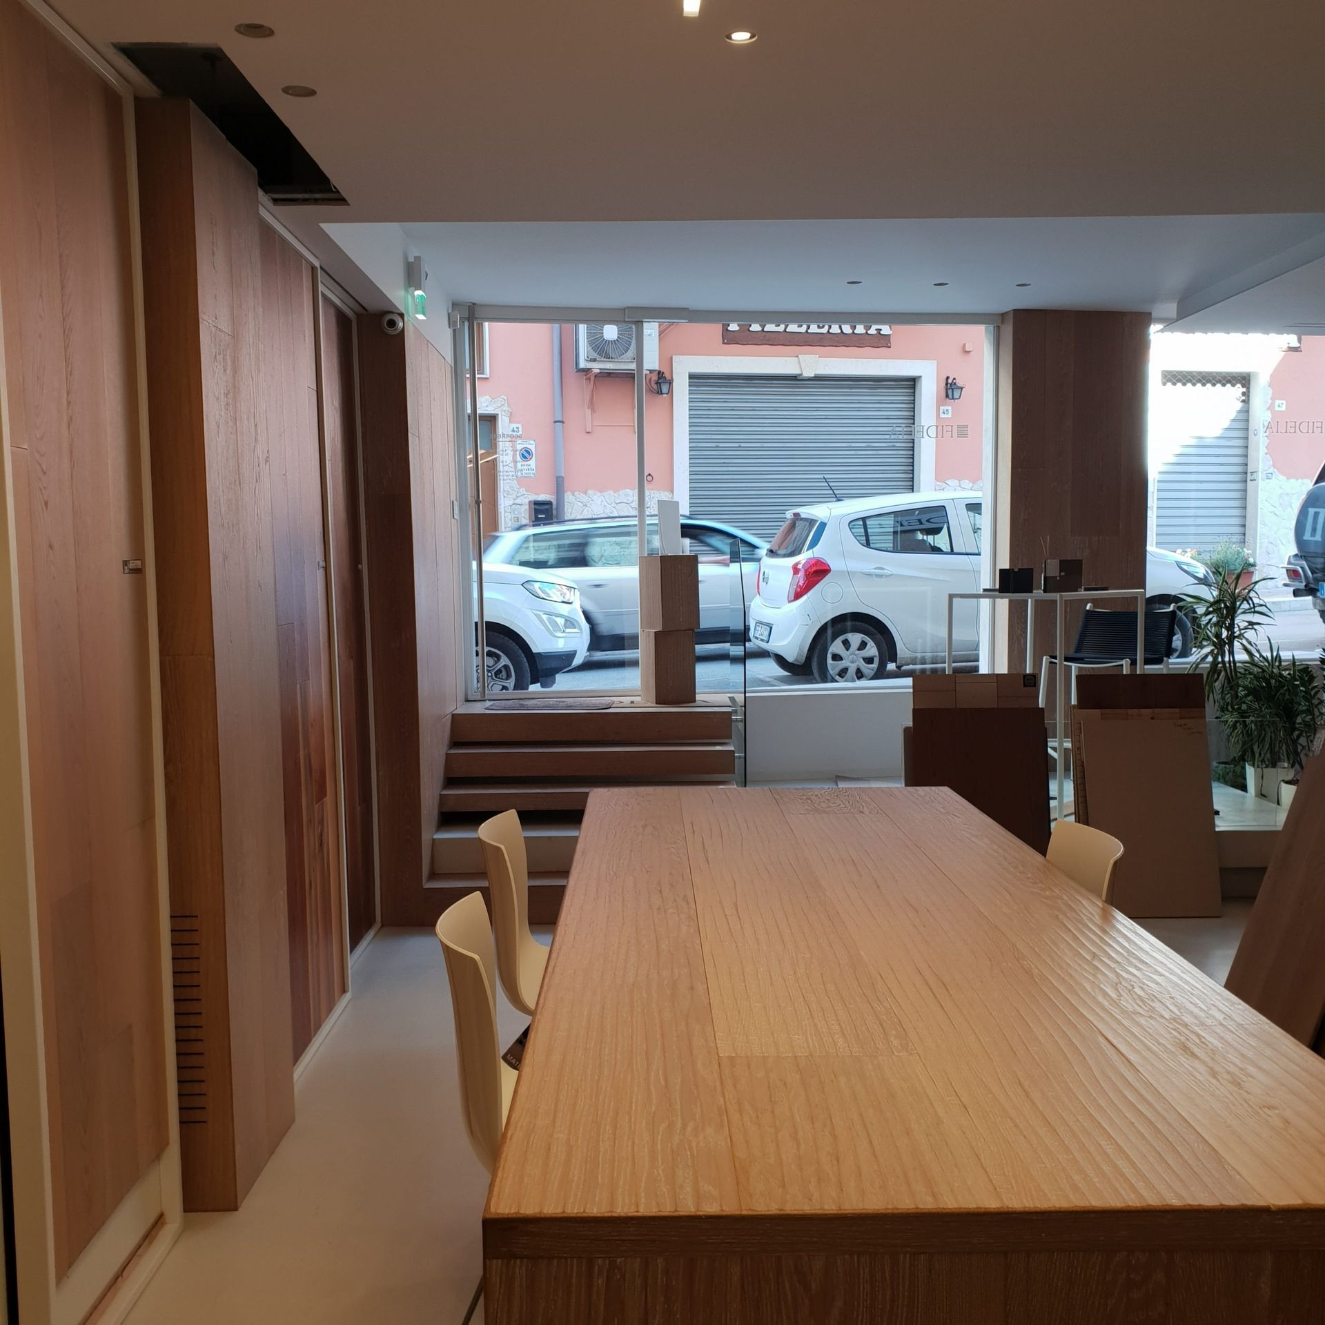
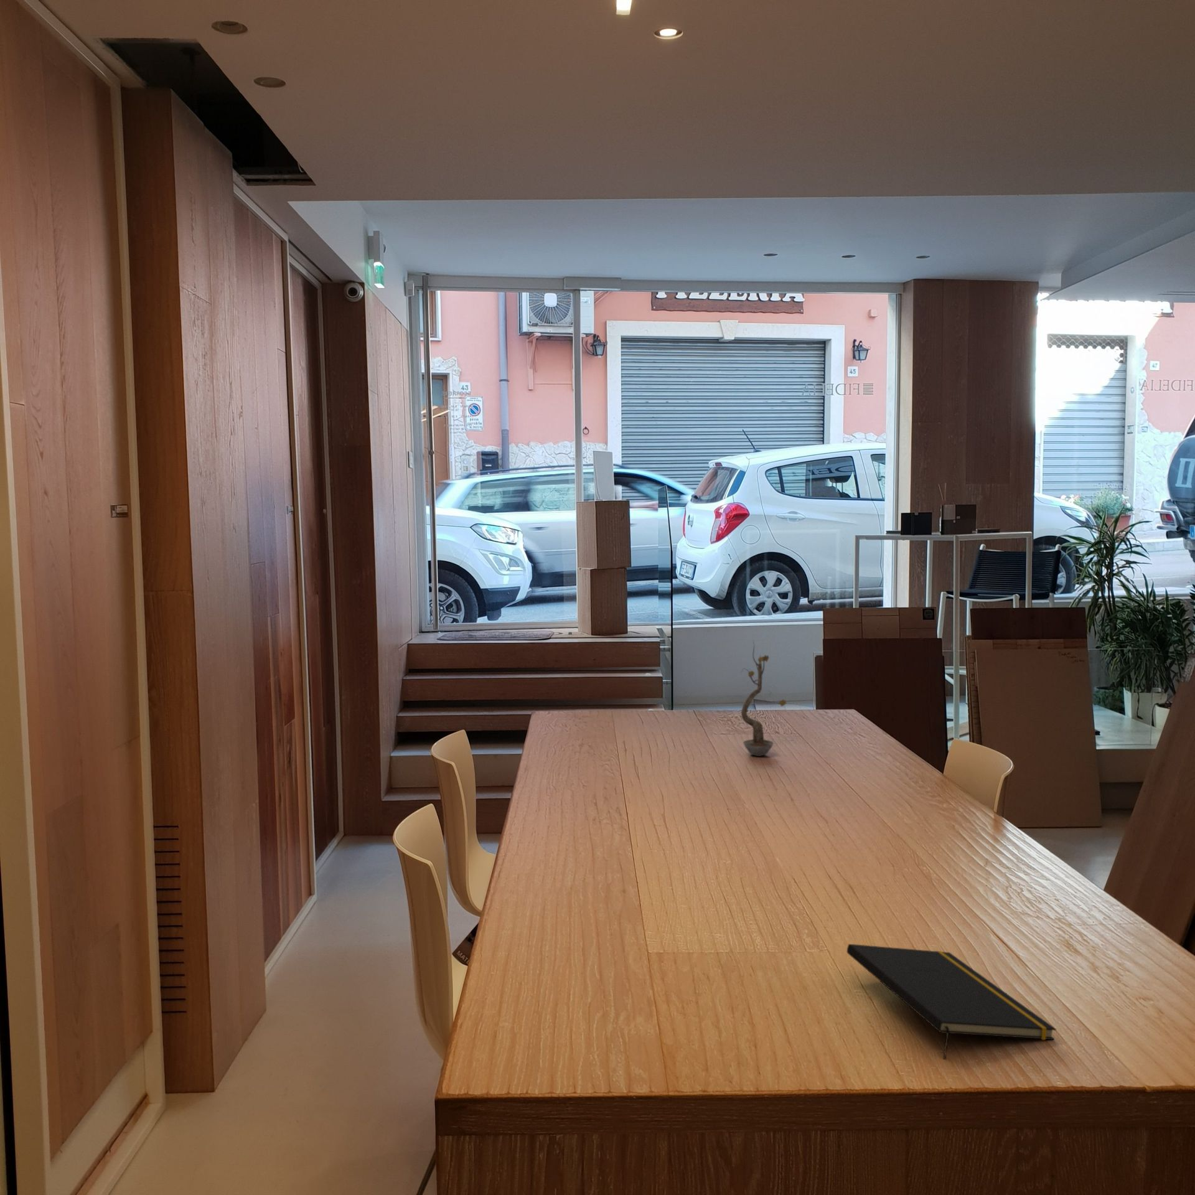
+ notepad (944, 988)
+ plant (759, 692)
